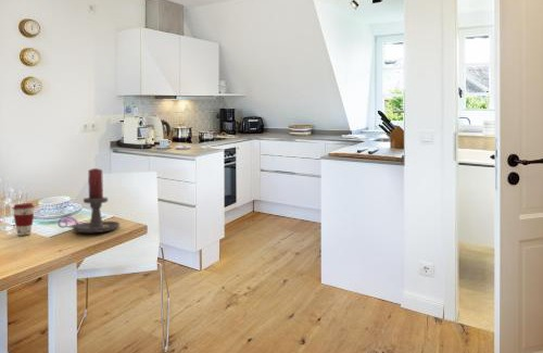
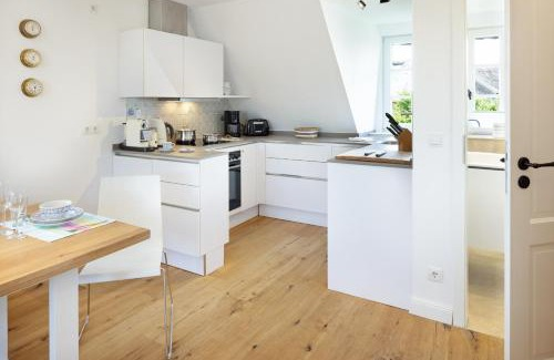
- candle holder (88, 199)
- coffee cup (24, 218)
